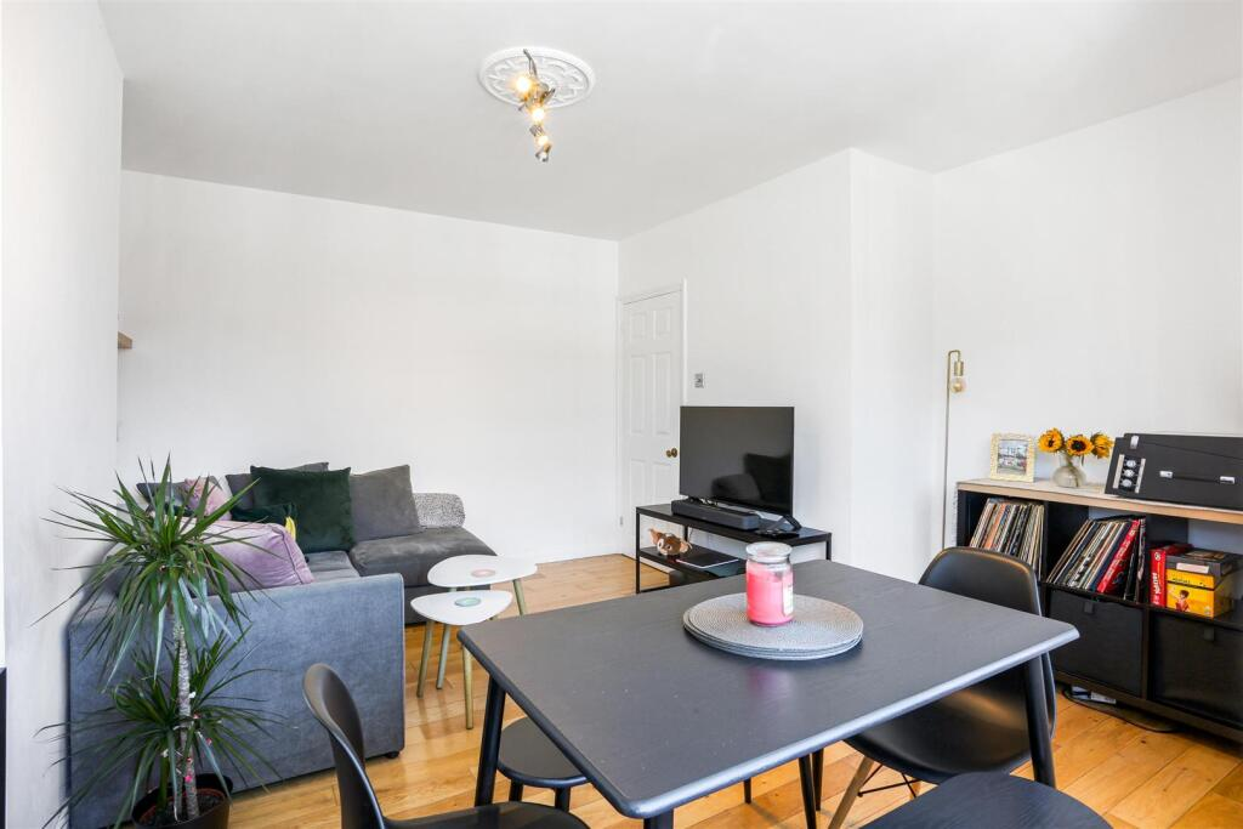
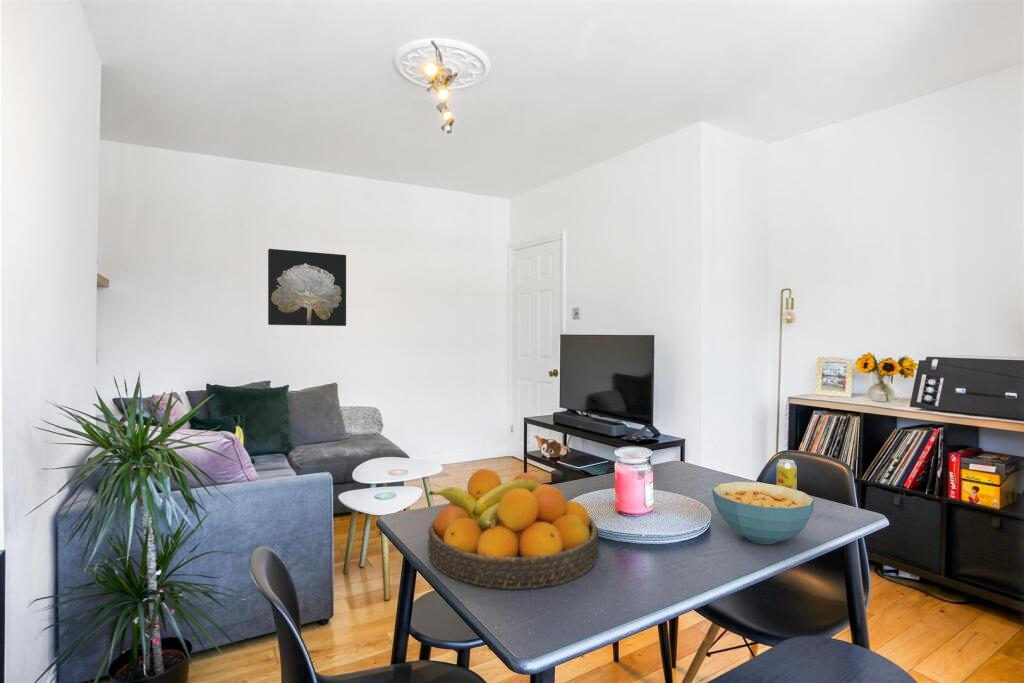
+ wall art (308, 288)
+ fruit bowl (513, 513)
+ cereal bowl (761, 516)
+ beverage can (786, 482)
